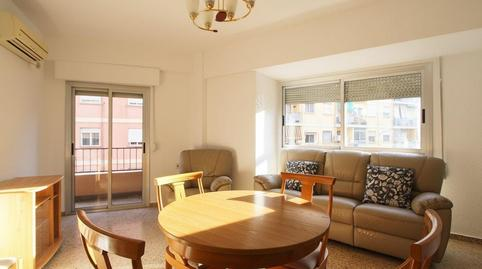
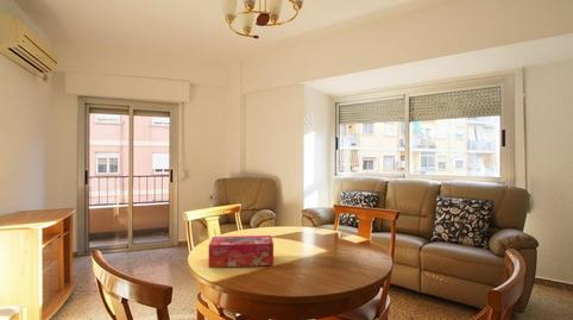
+ tissue box (241, 250)
